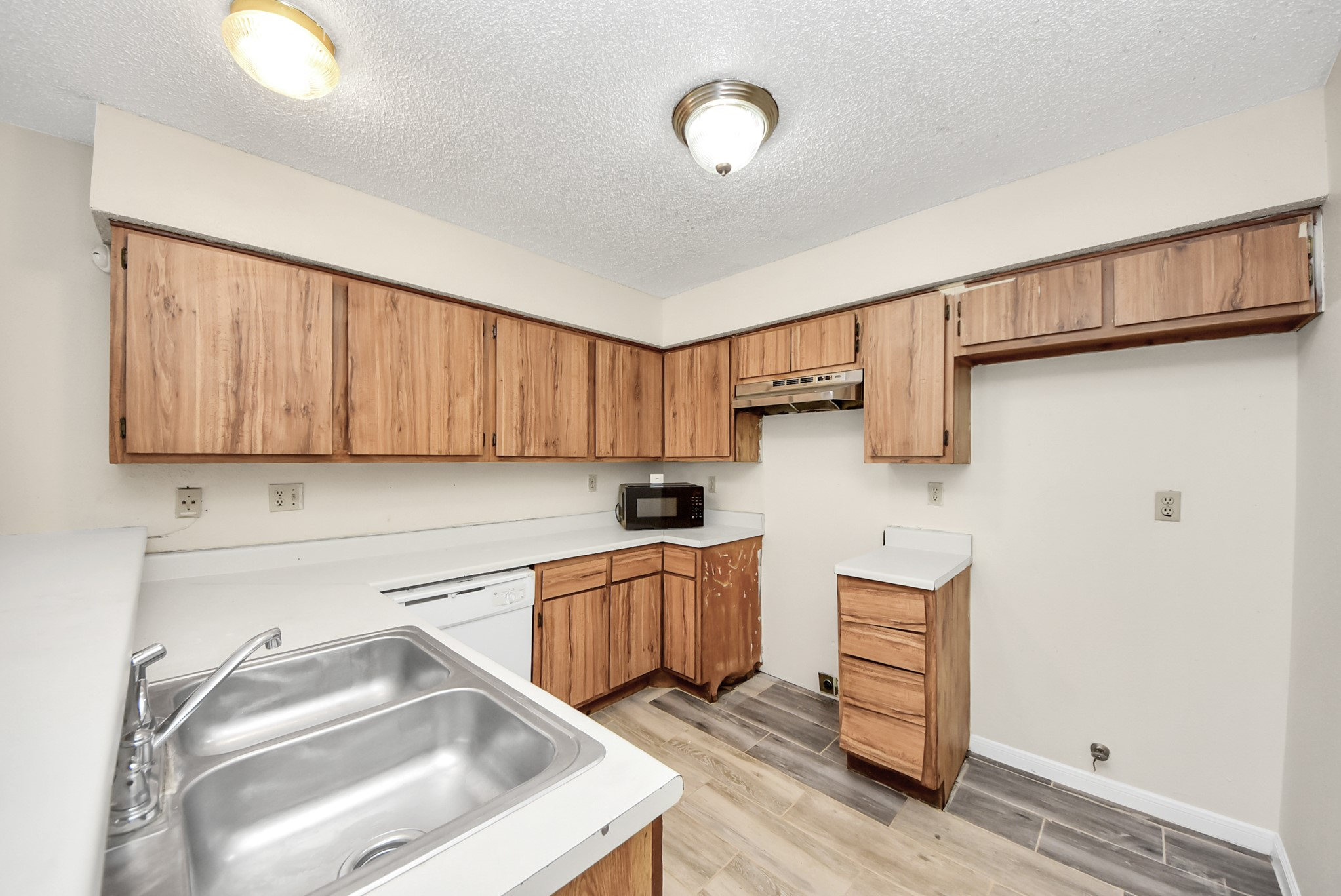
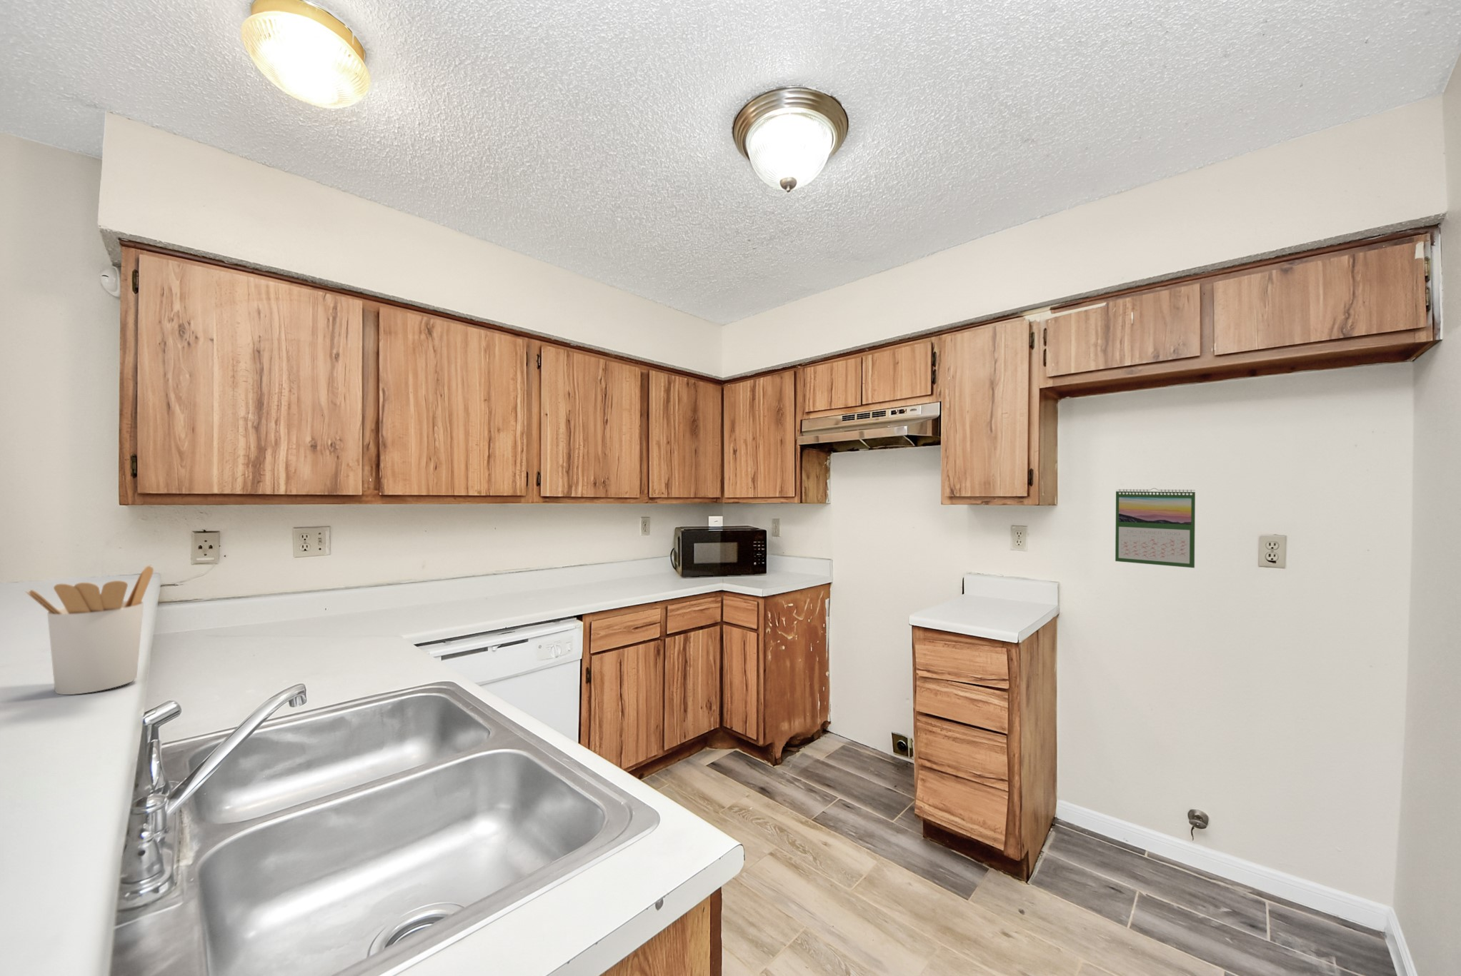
+ utensil holder (96, 630)
+ calendar (1153, 526)
